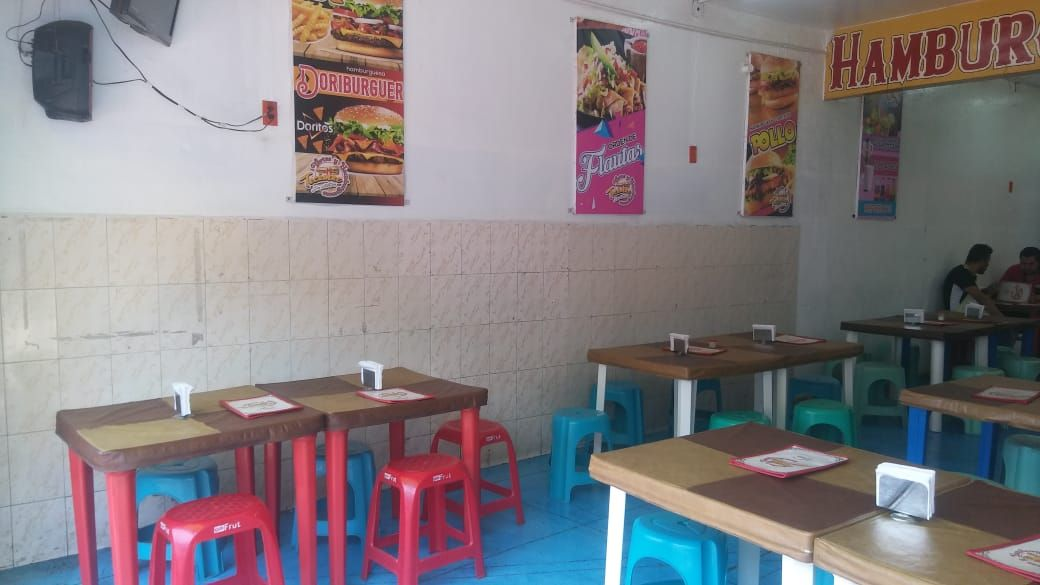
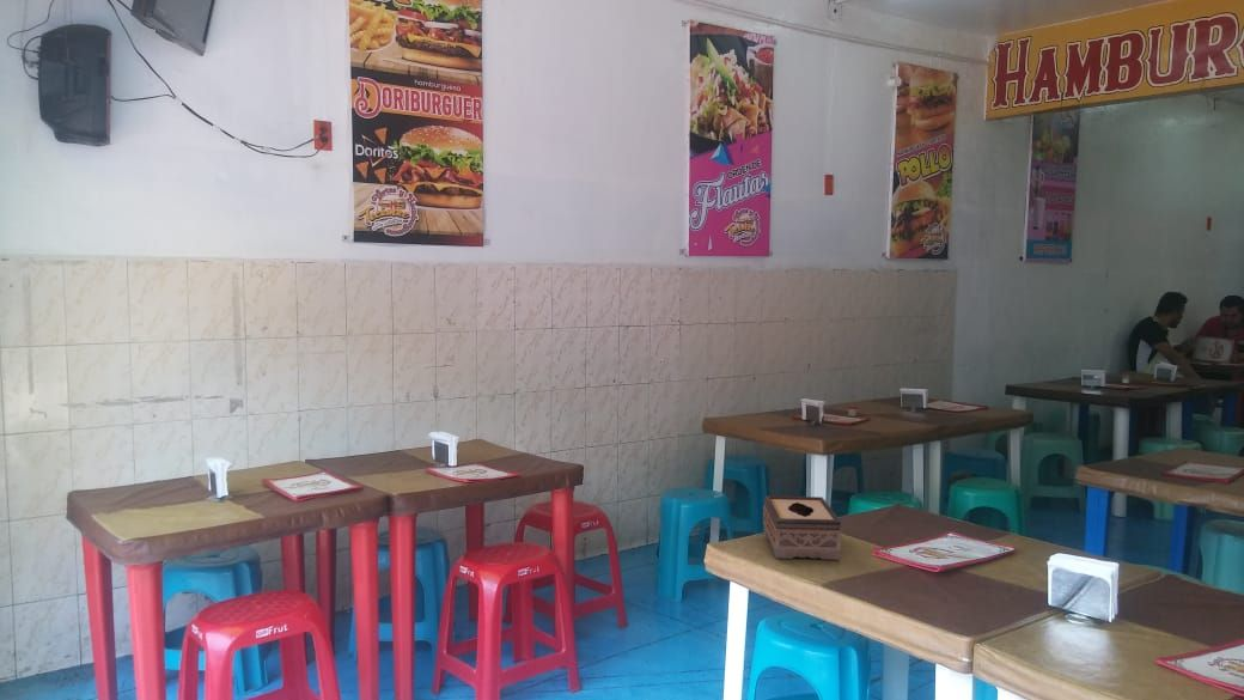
+ tissue box (799, 525)
